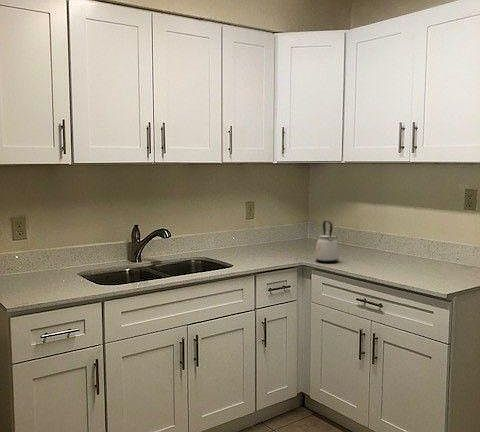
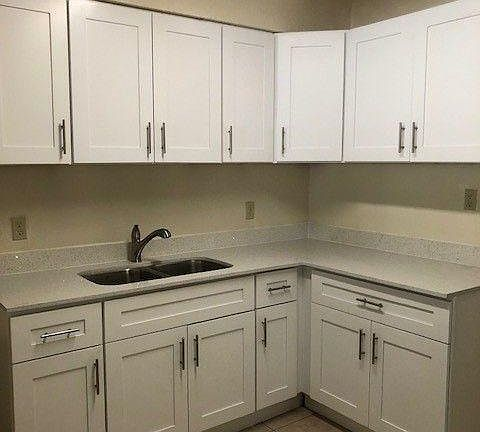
- kettle (325, 240)
